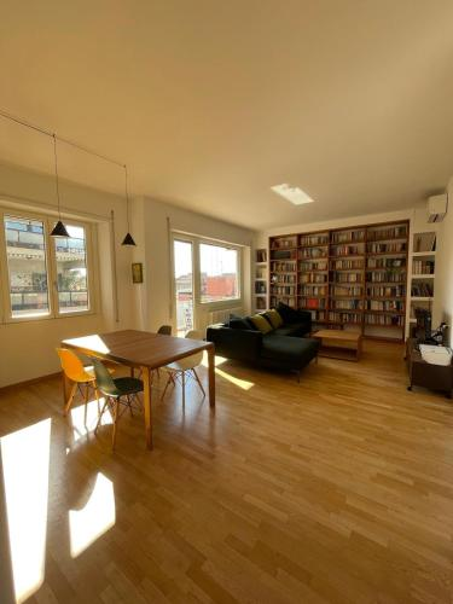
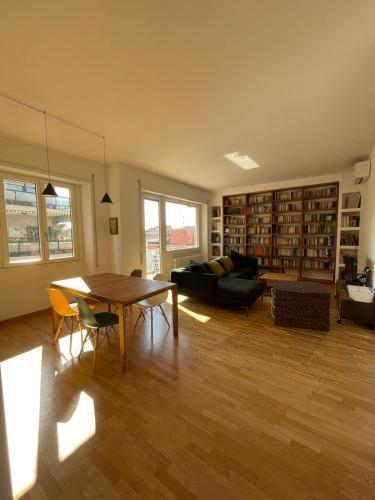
+ coffee table (297, 302)
